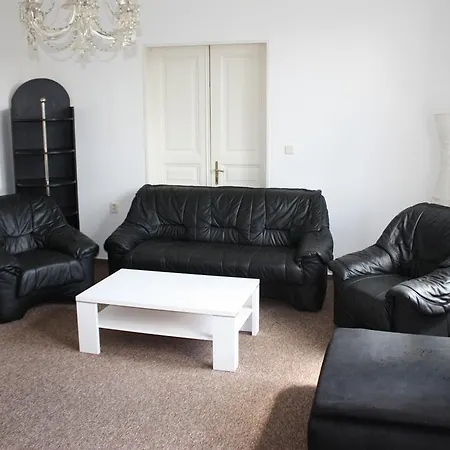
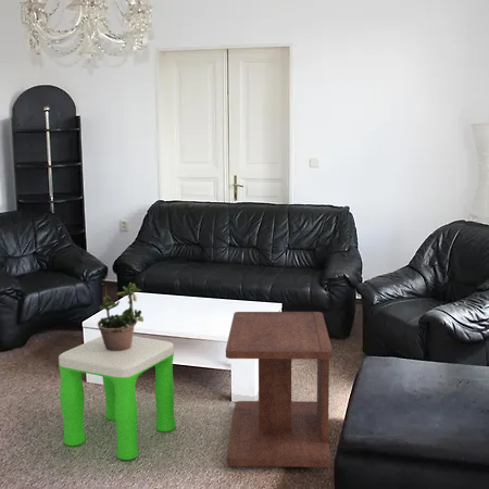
+ potted plant (116, 314)
+ stool (118, 391)
+ side table (278, 384)
